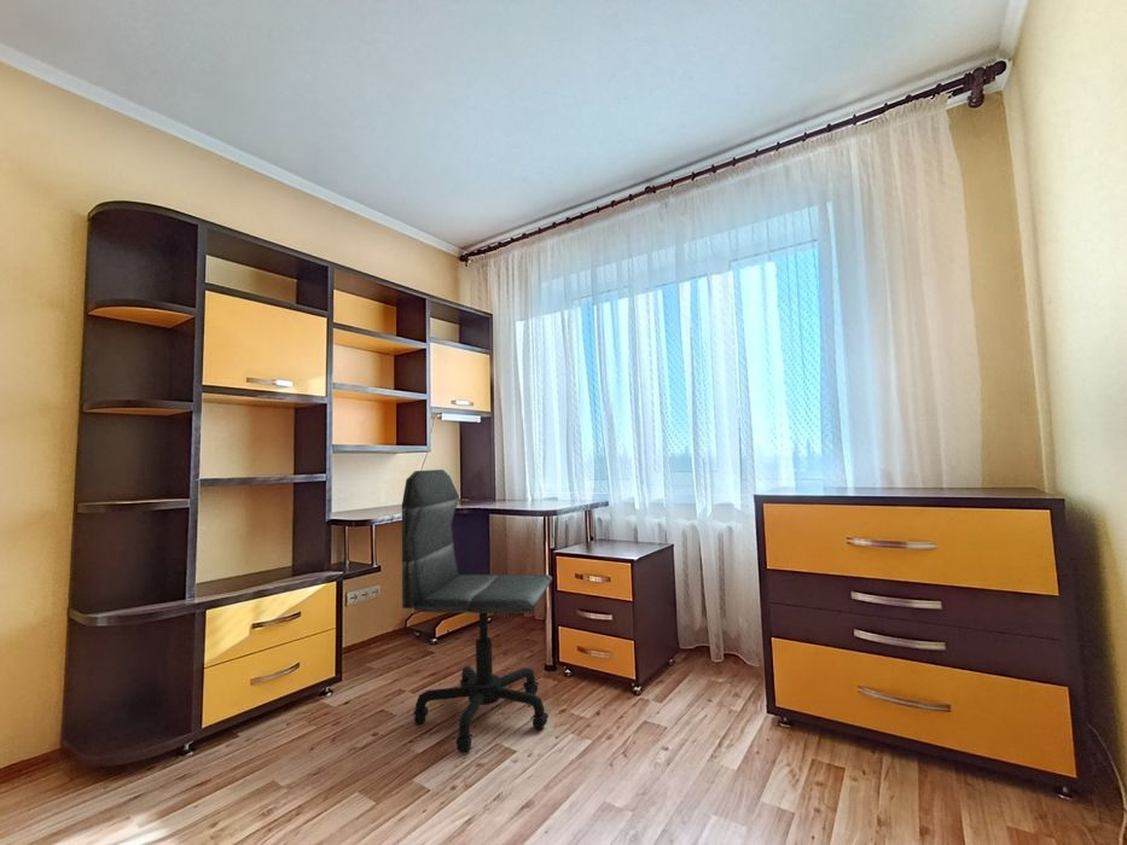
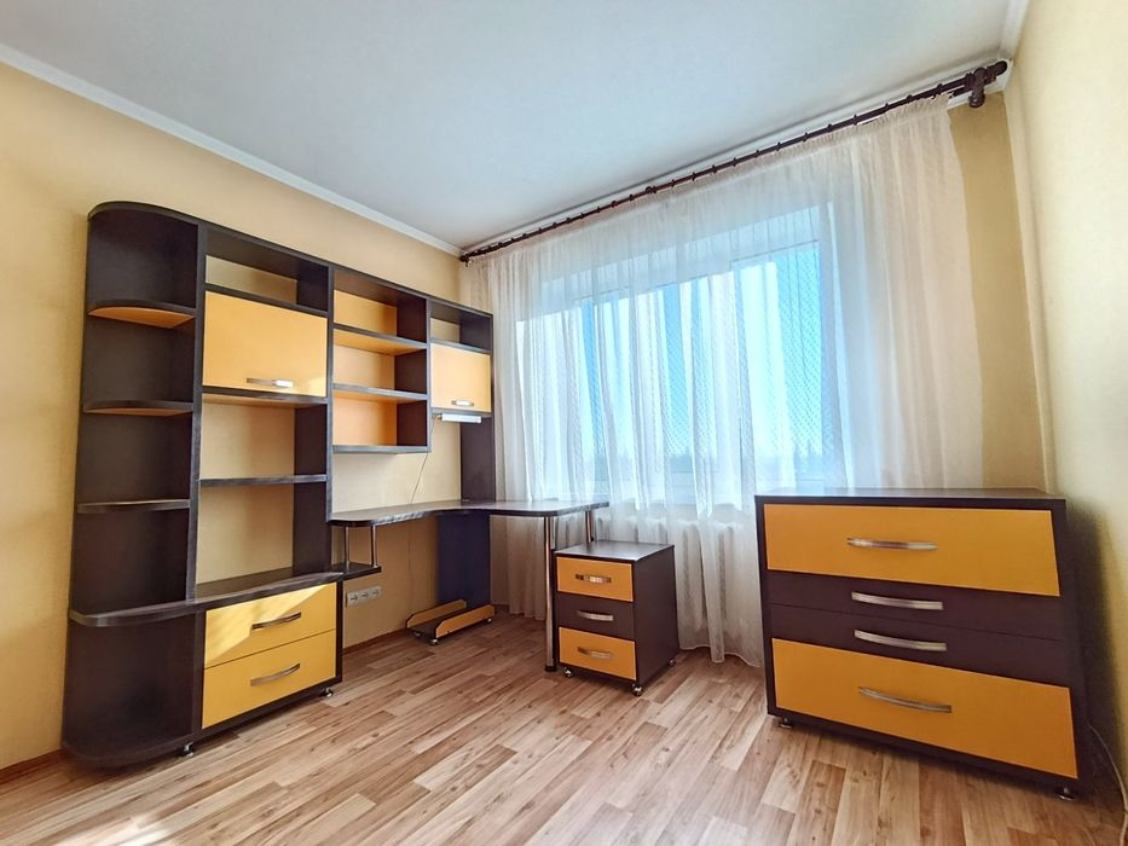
- office chair (483, 589)
